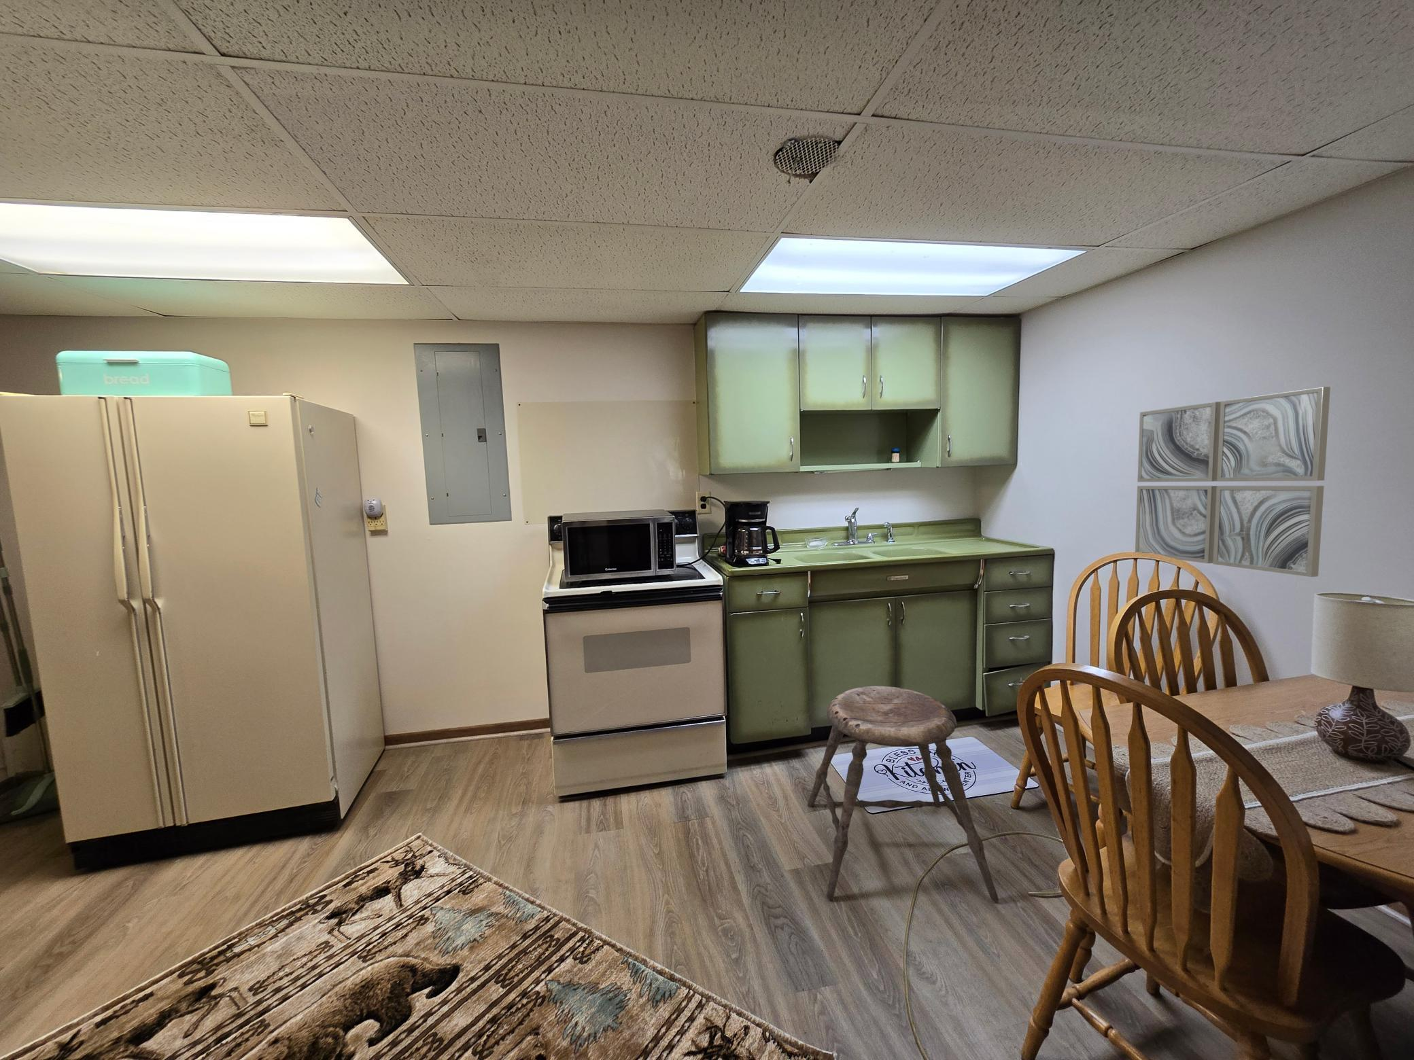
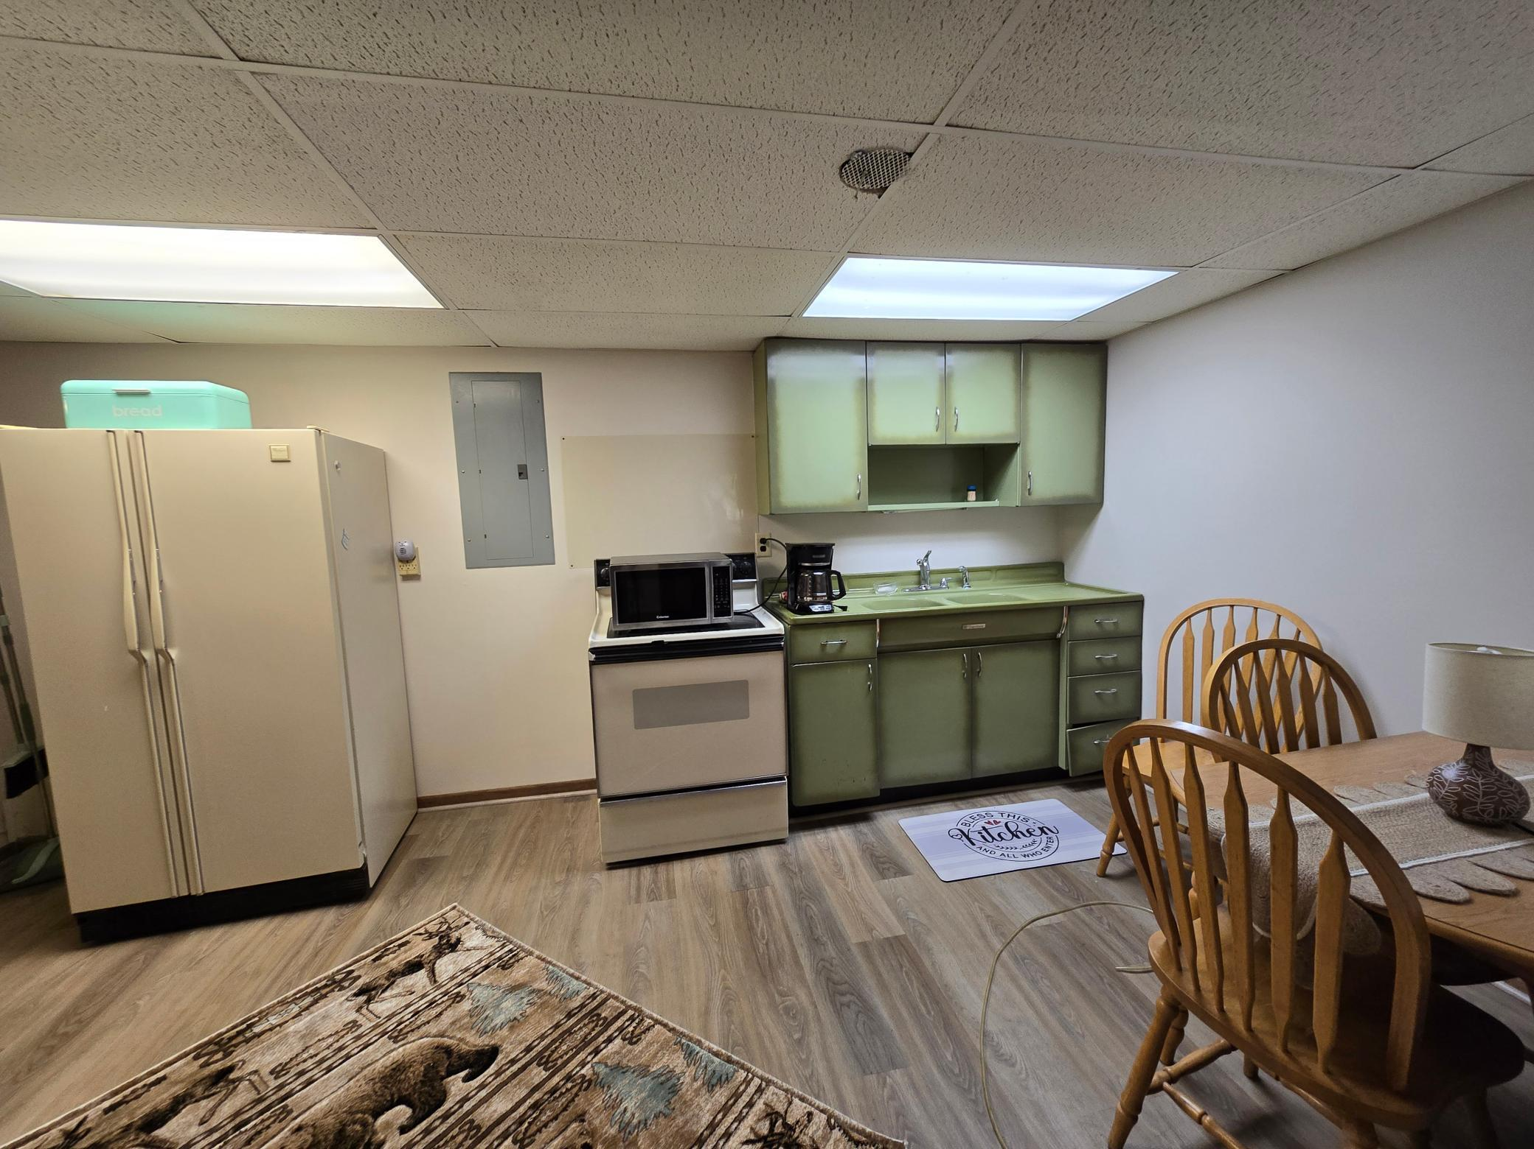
- stool (890, 799)
- wall art (1217, 485)
